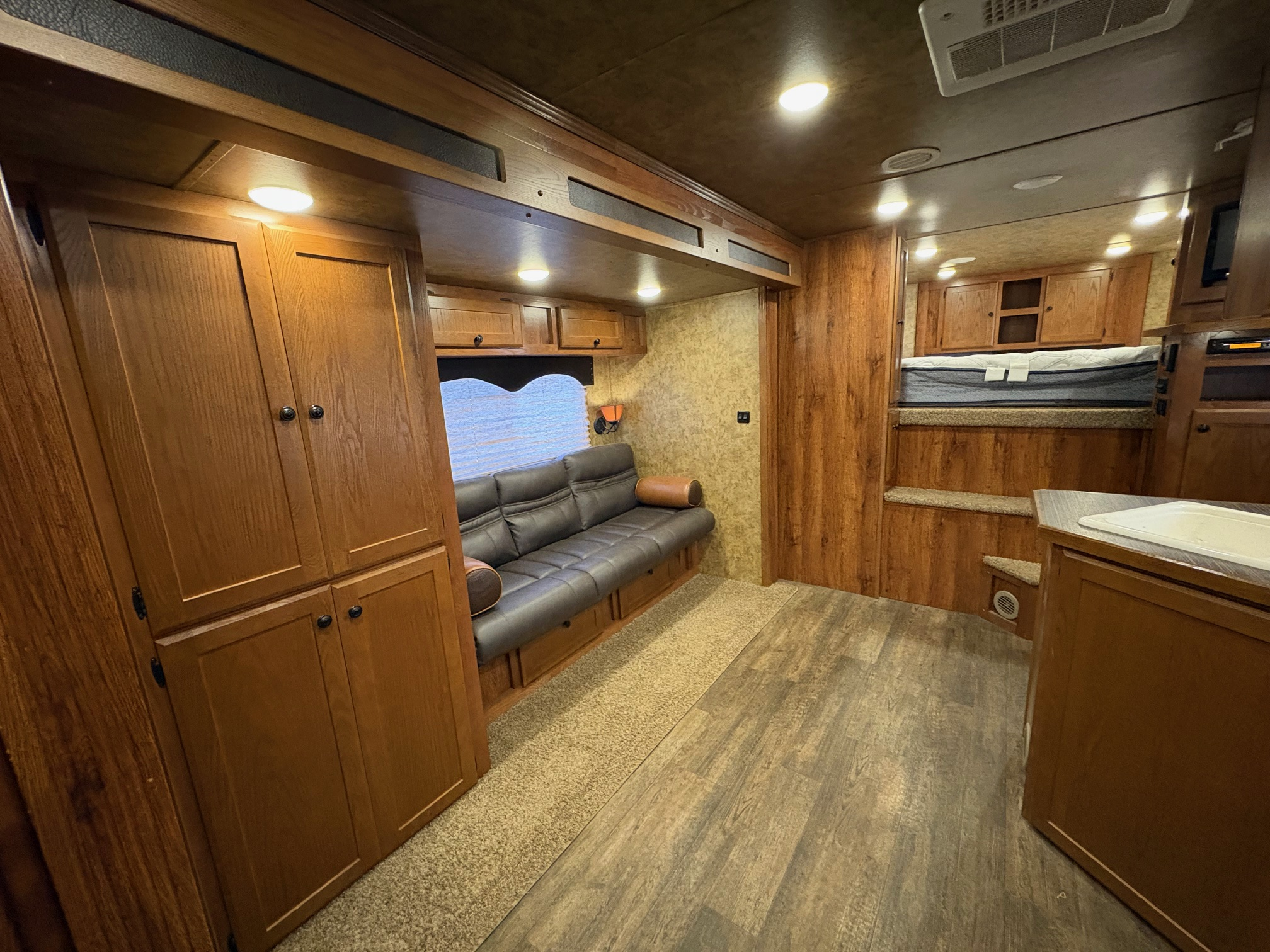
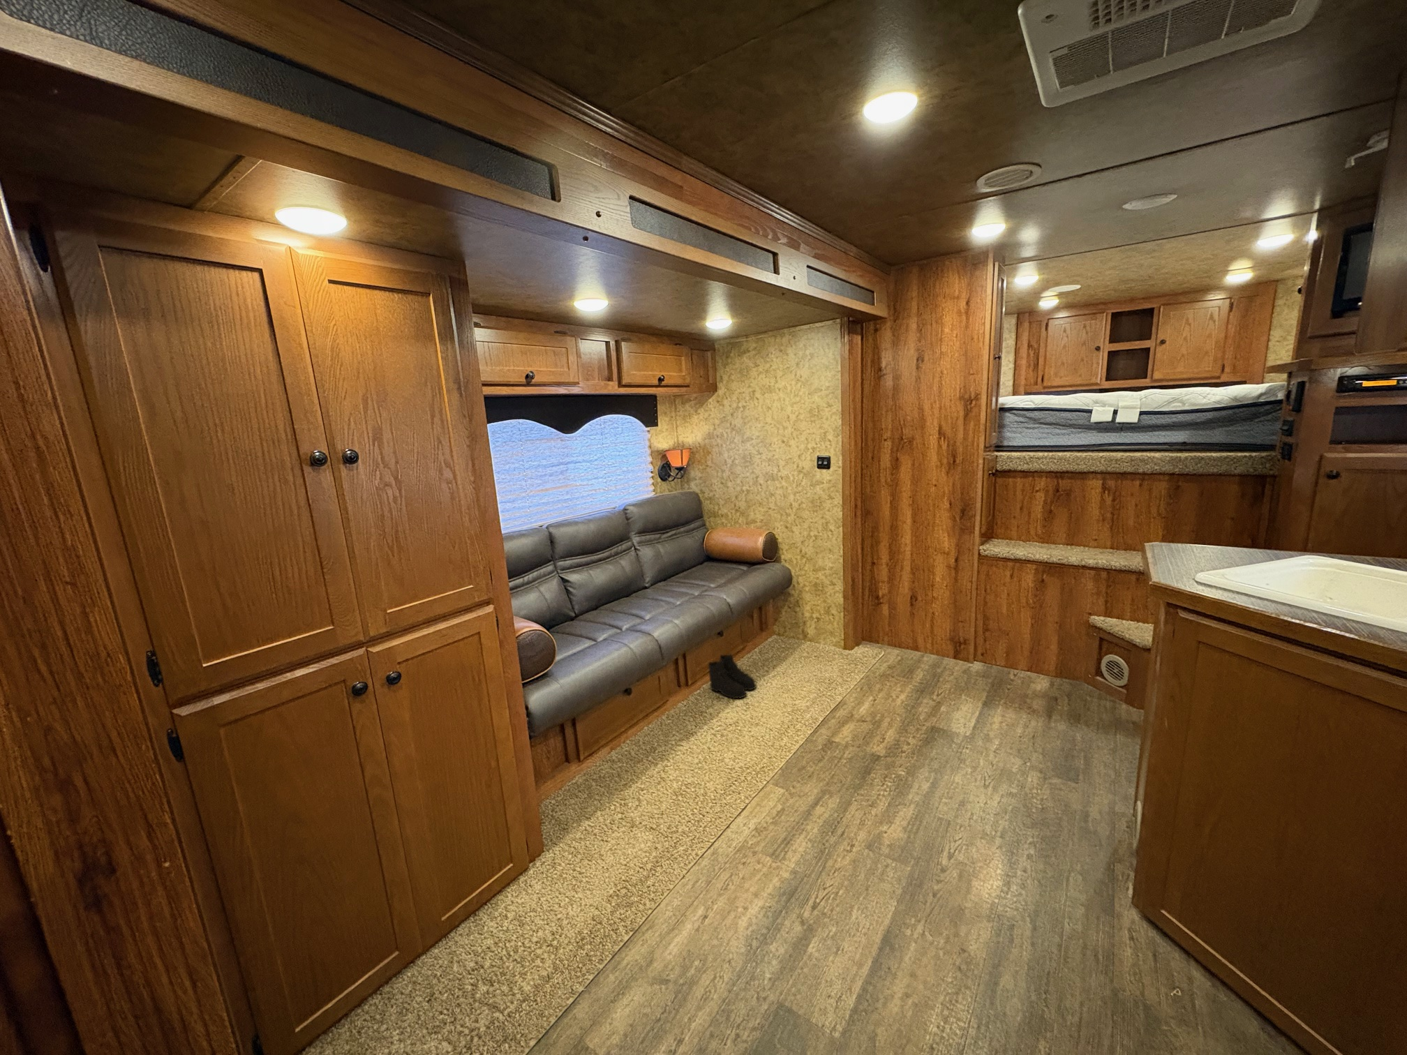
+ boots (731, 674)
